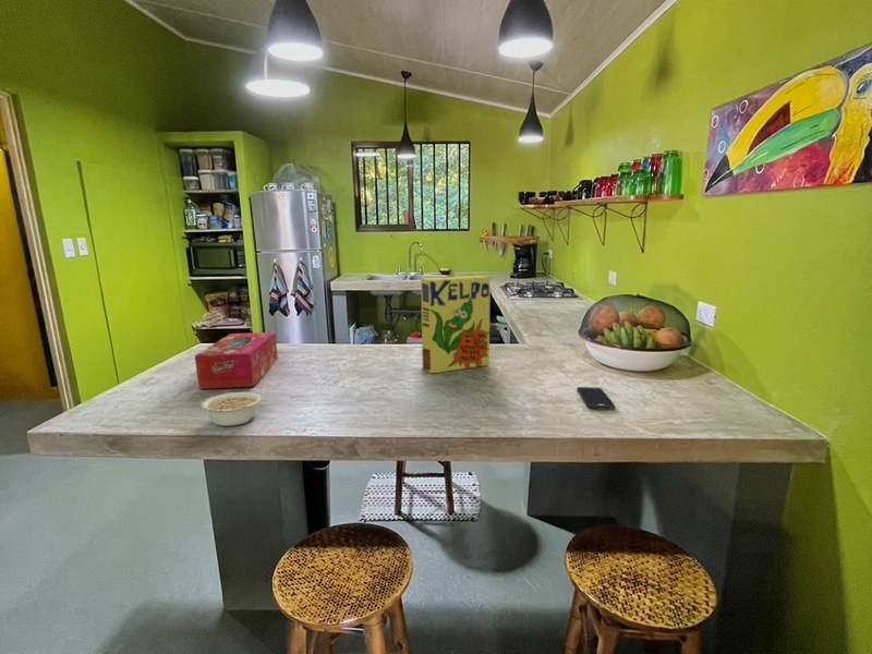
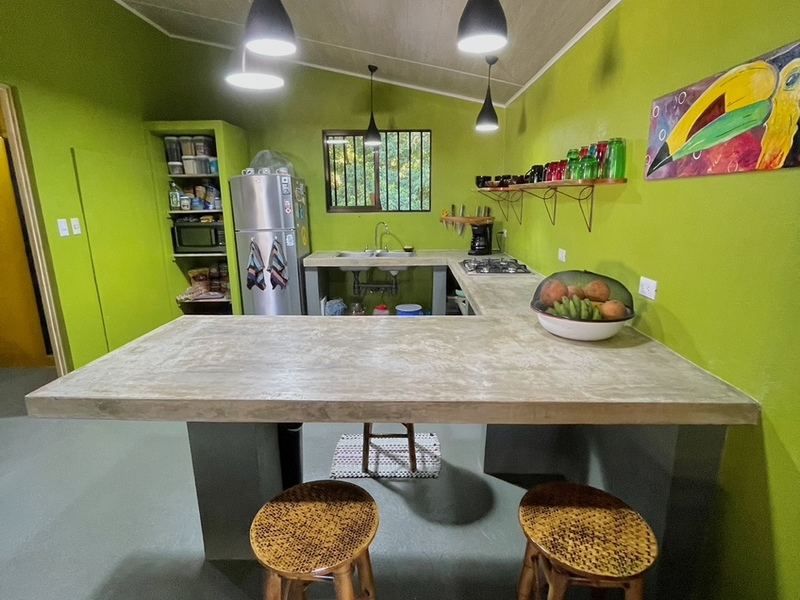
- tissue box (241, 358)
- cereal box (456, 323)
- smartphone (594, 397)
- legume (234, 408)
